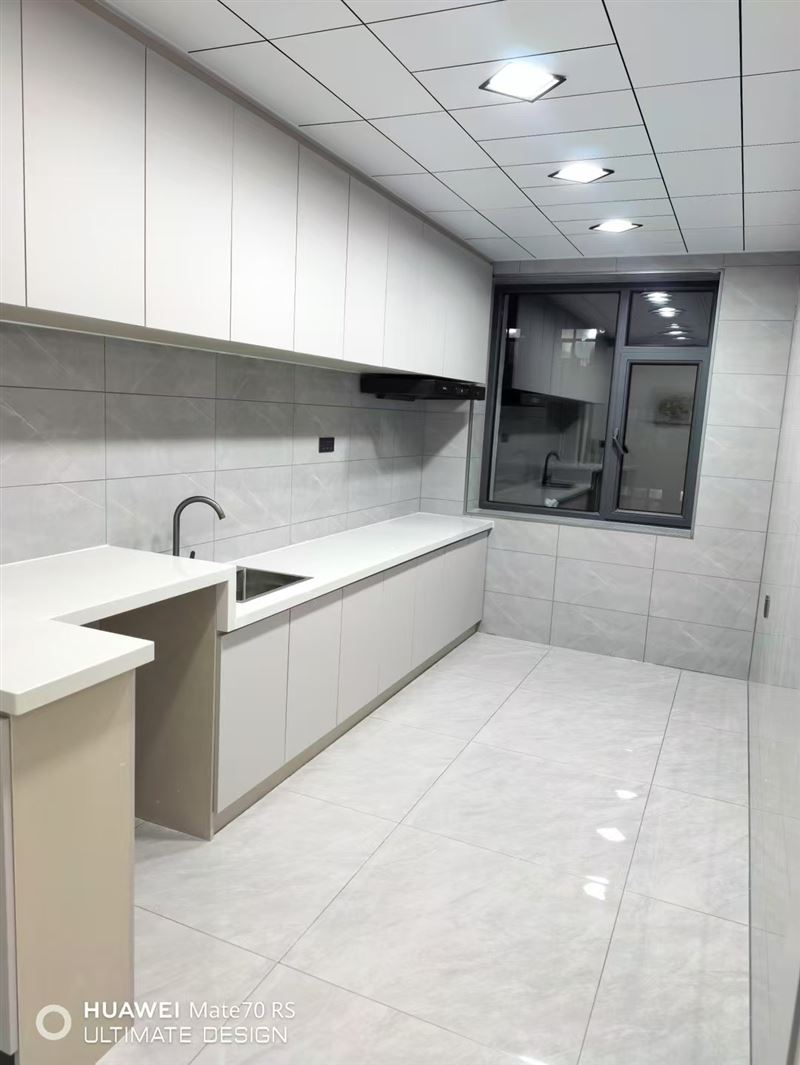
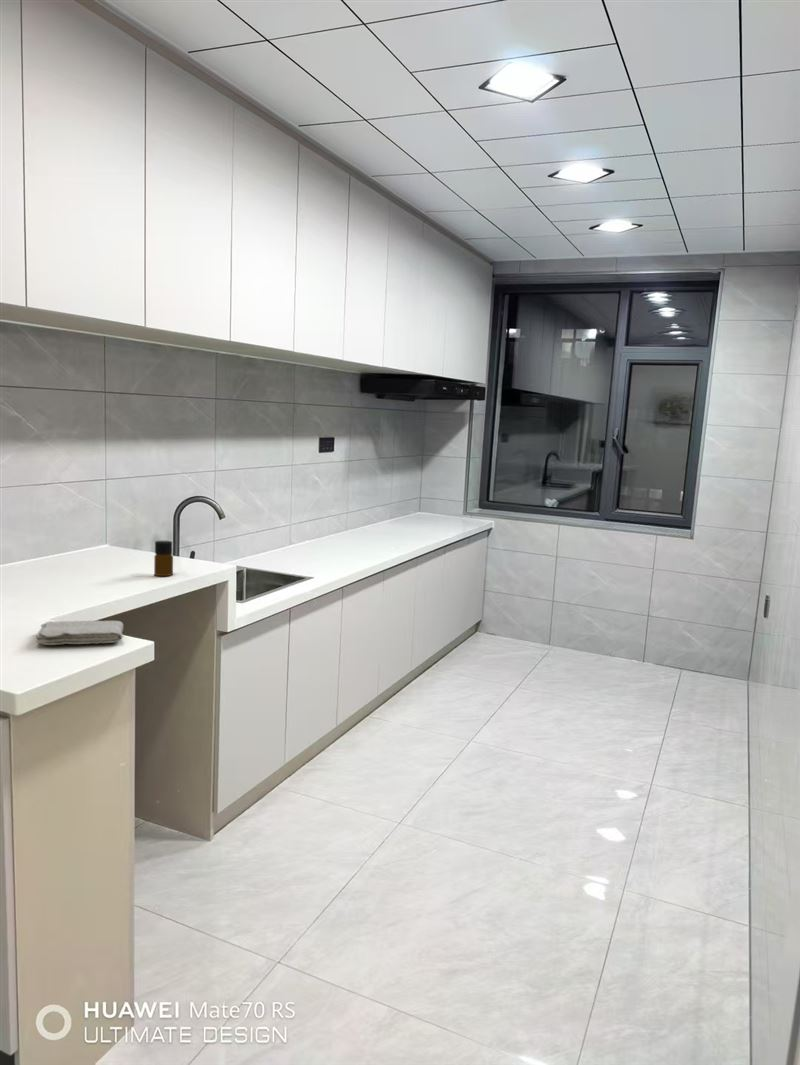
+ bottle (163, 558)
+ washcloth (81, 631)
